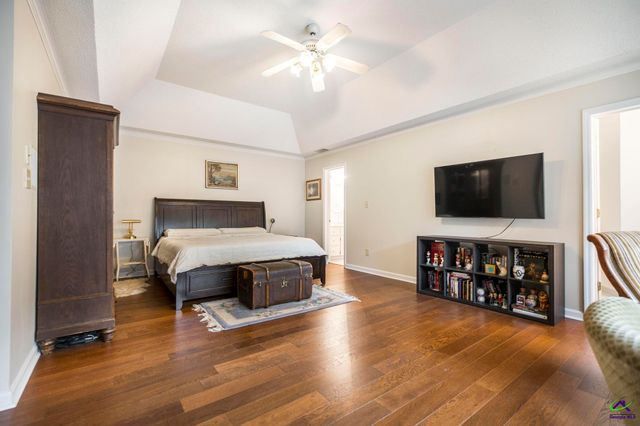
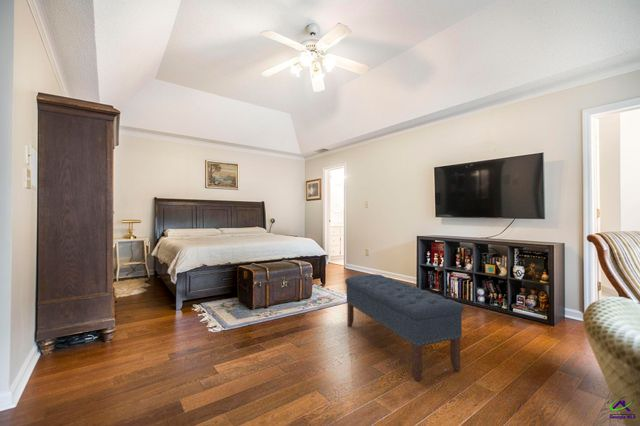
+ bench (394, 315)
